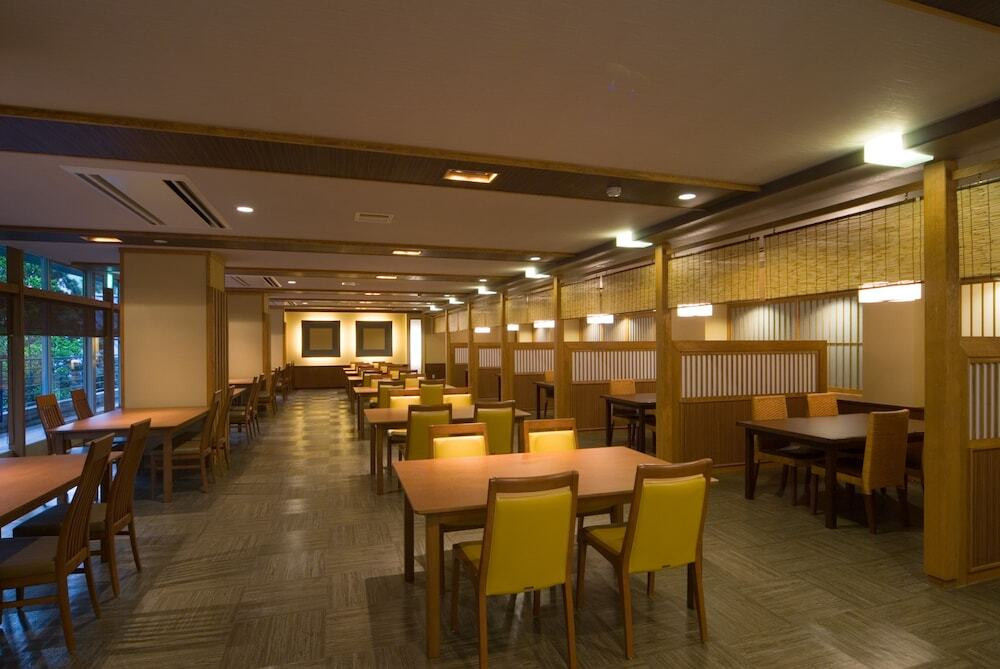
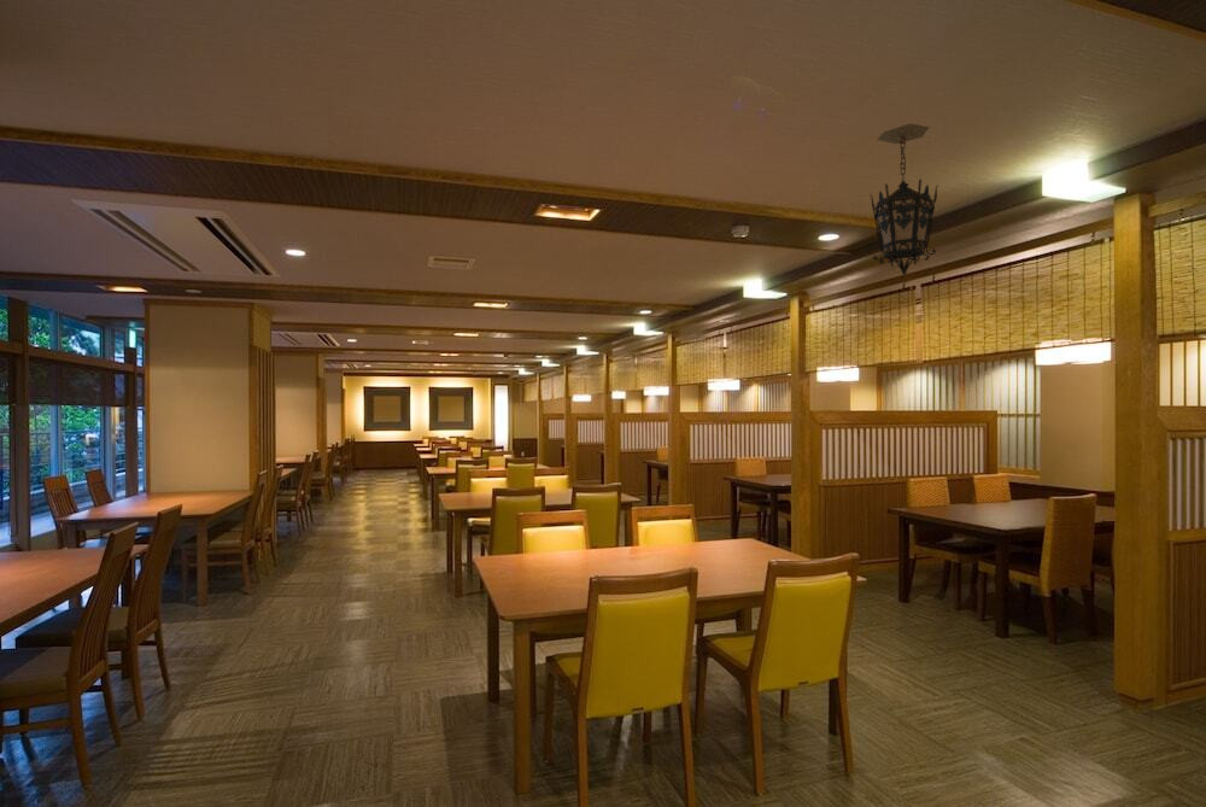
+ hanging lantern (903, 204)
